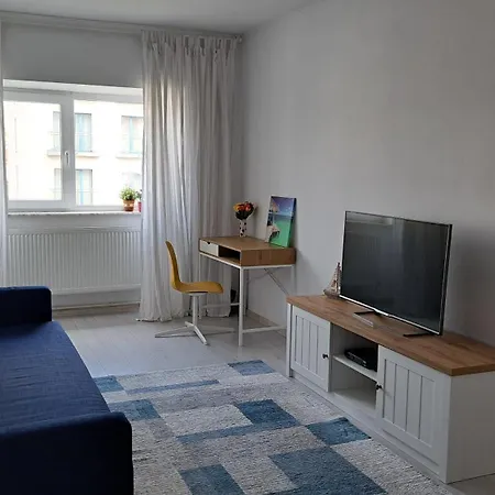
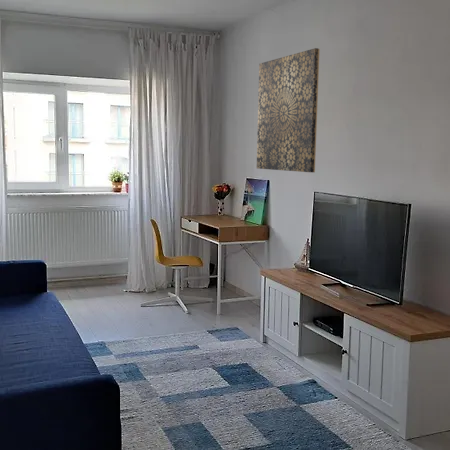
+ wall art (285, 114)
